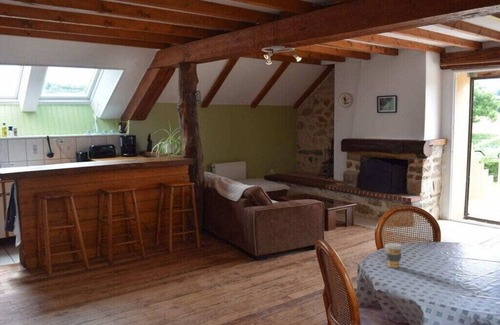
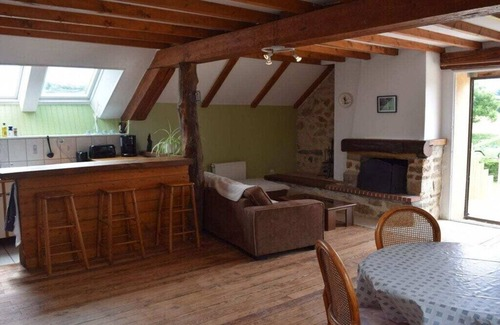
- coffee cup (393, 255)
